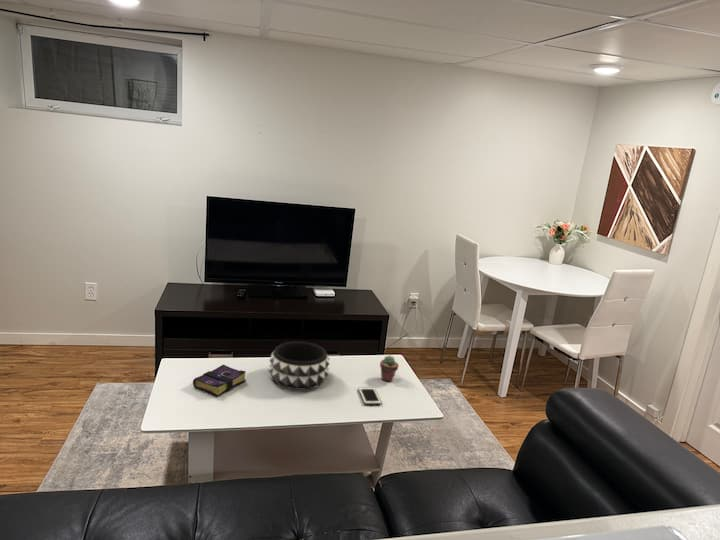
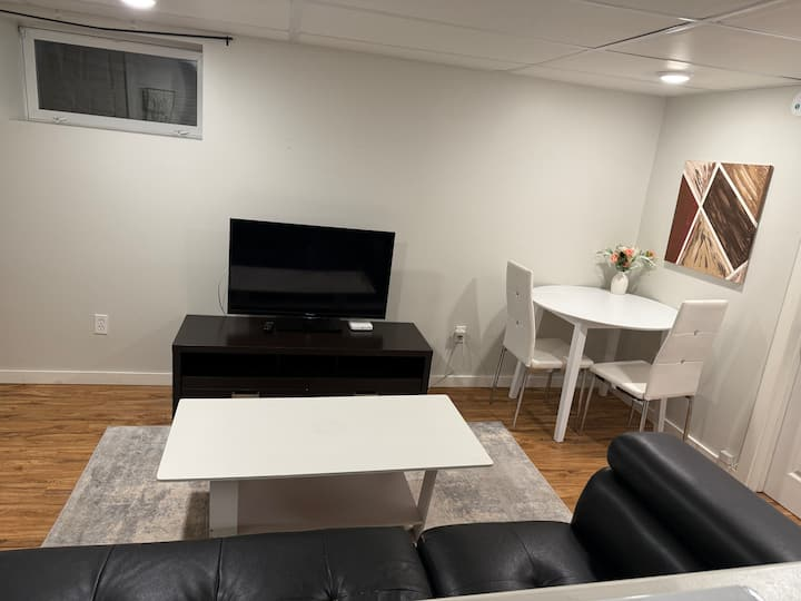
- book (219, 378)
- decorative bowl (299, 364)
- cell phone (369, 395)
- potted succulent (388, 367)
